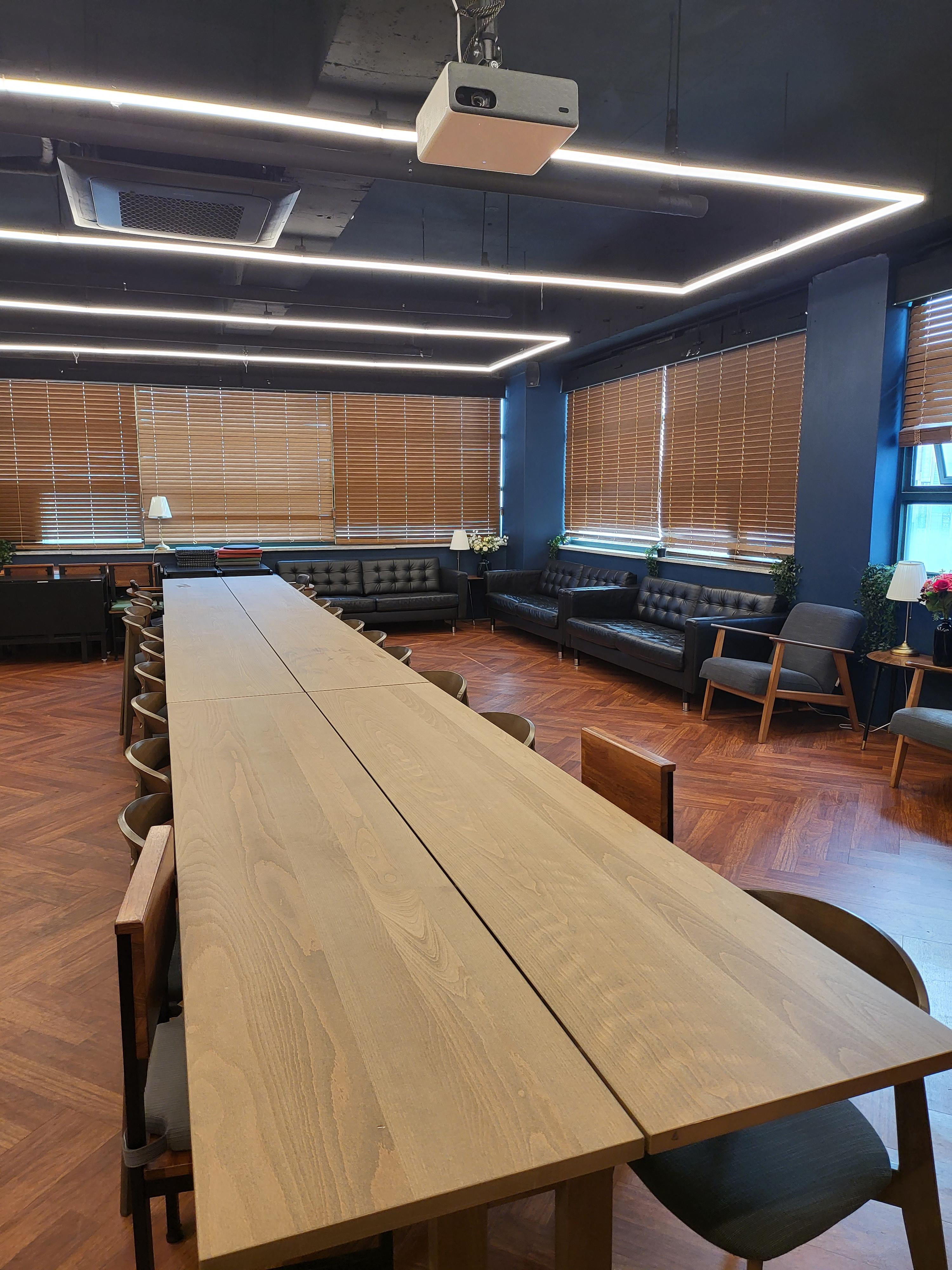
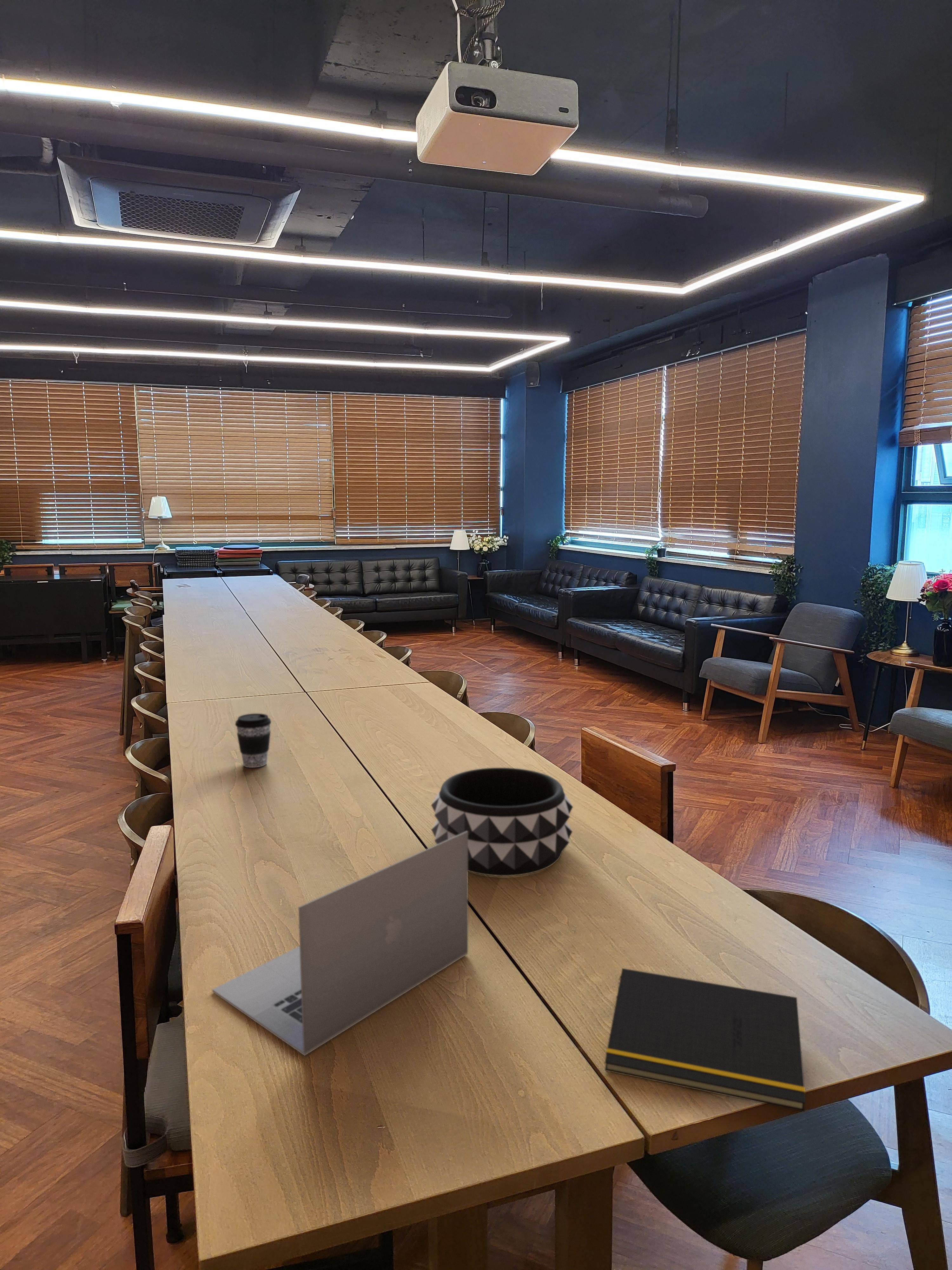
+ laptop (344, 909)
+ notepad (704, 1033)
+ coffee cup (254, 740)
+ decorative bowl (502, 818)
